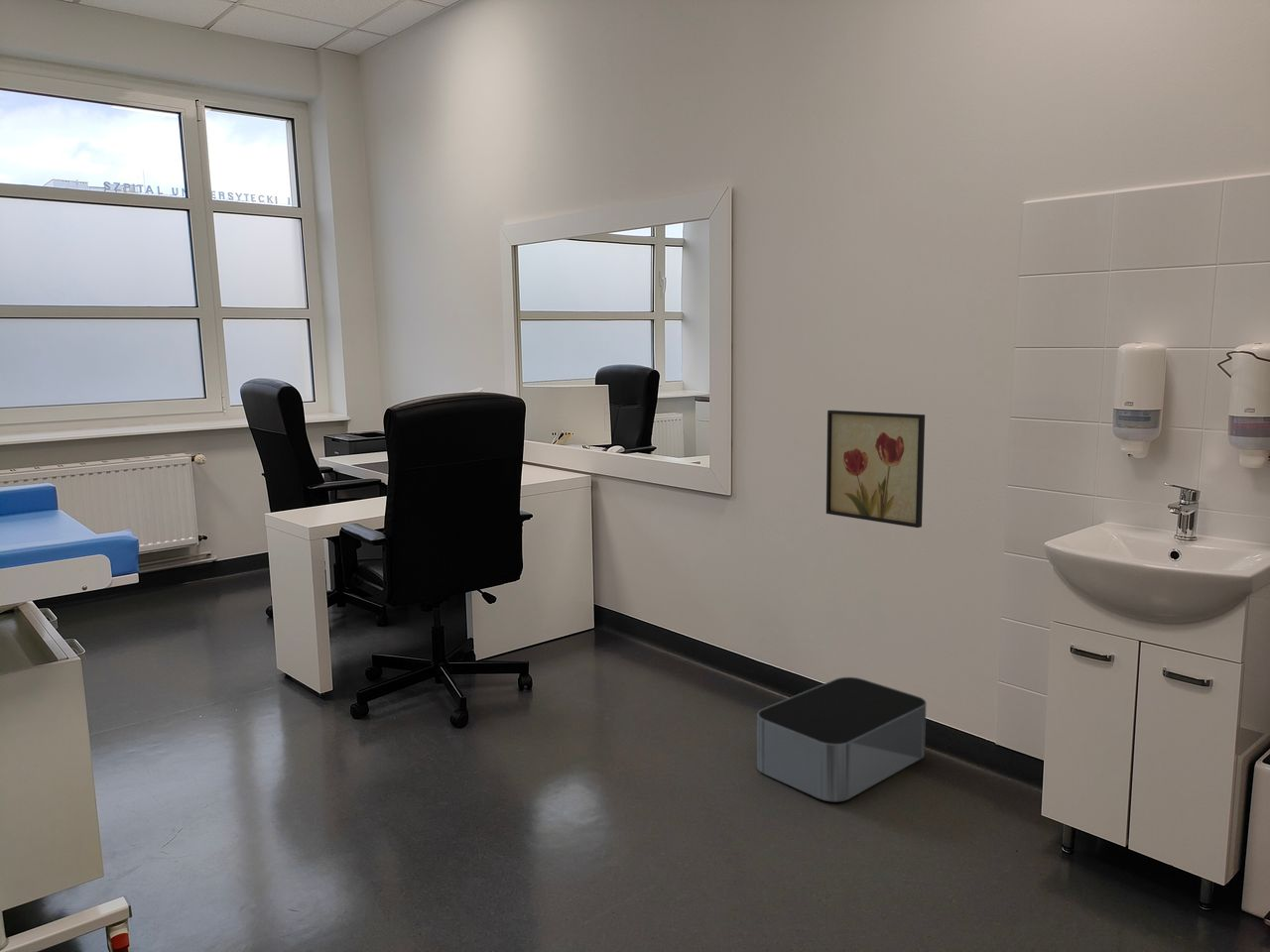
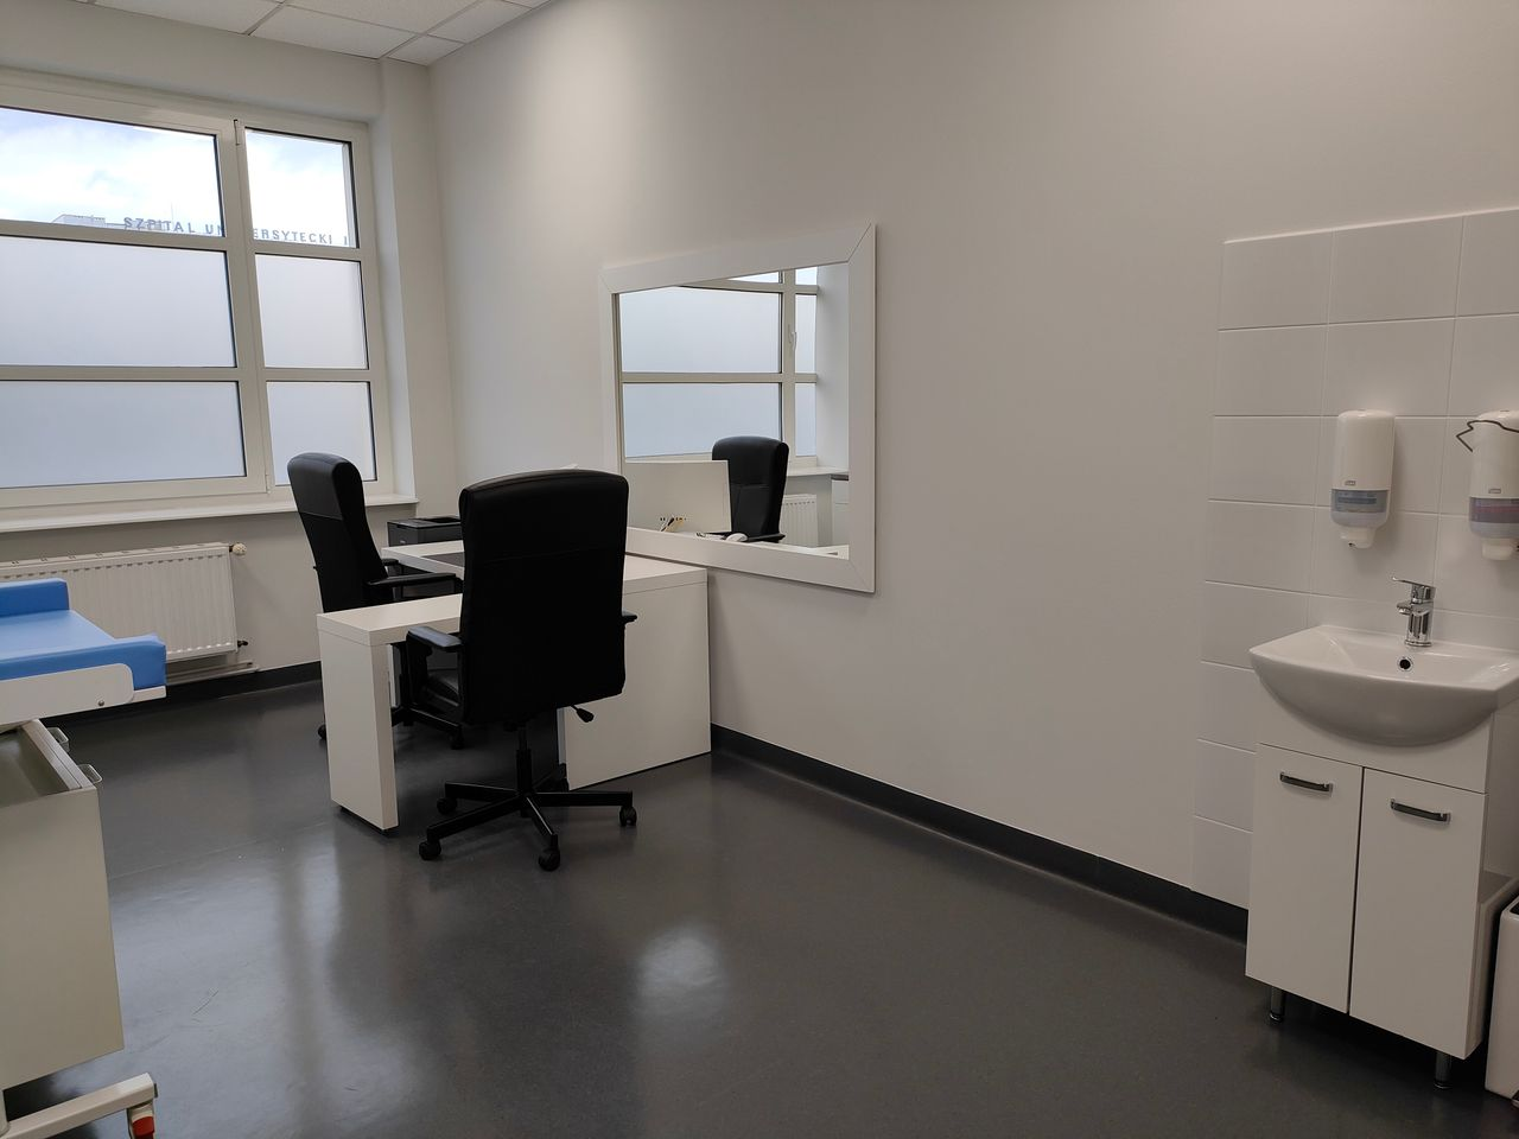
- storage bin (841, 734)
- wall art (874, 466)
